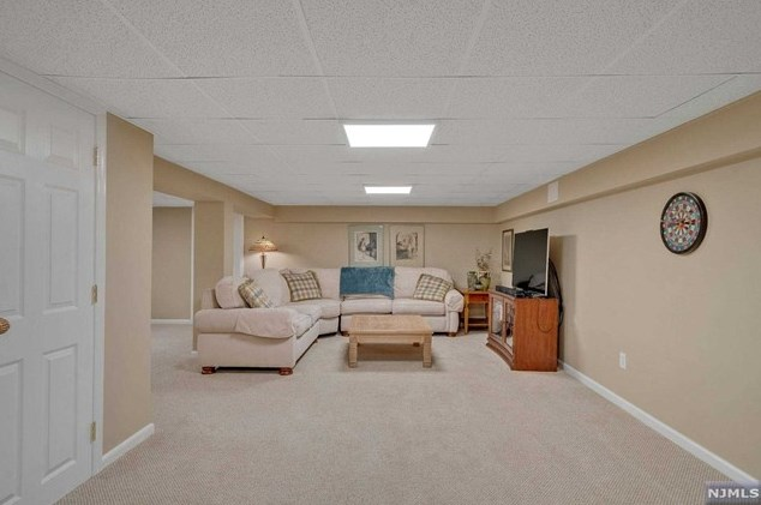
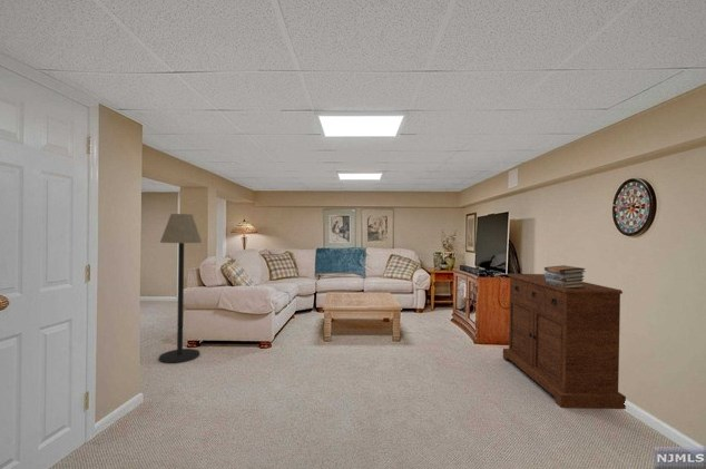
+ sideboard (555, 330)
+ book stack (565, 277)
+ floor lamp (180, 285)
